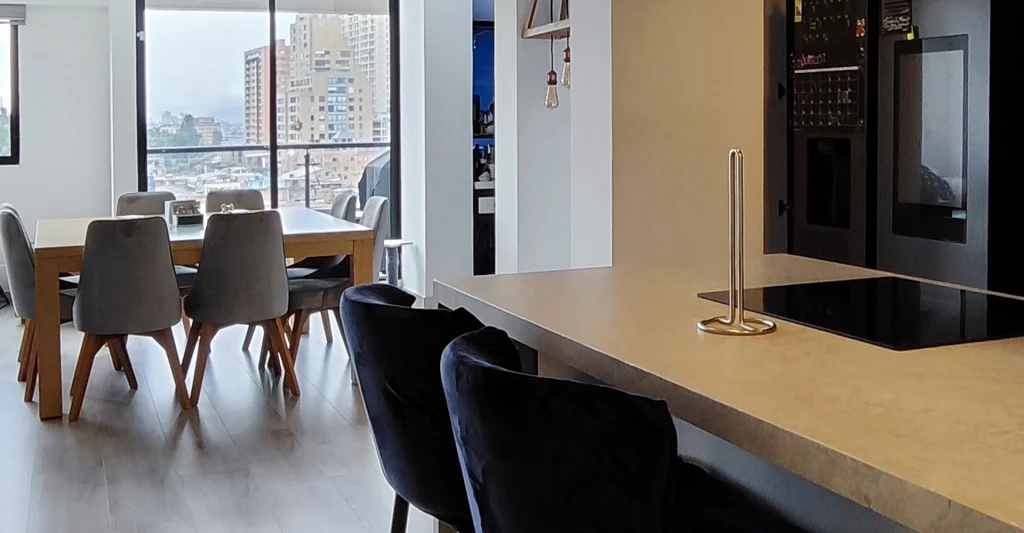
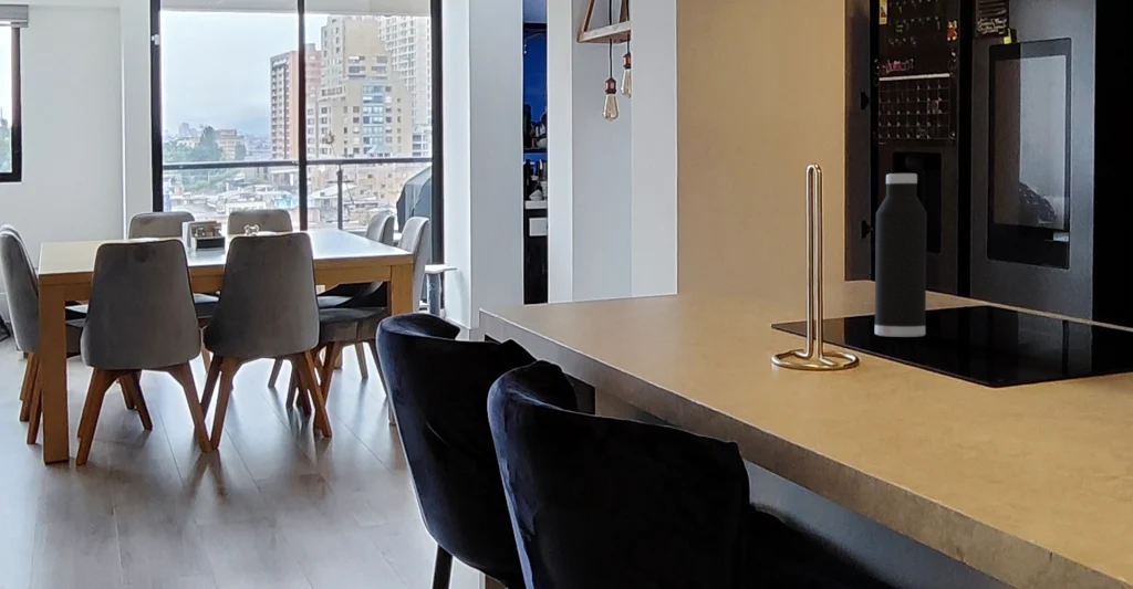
+ water bottle (901, 254)
